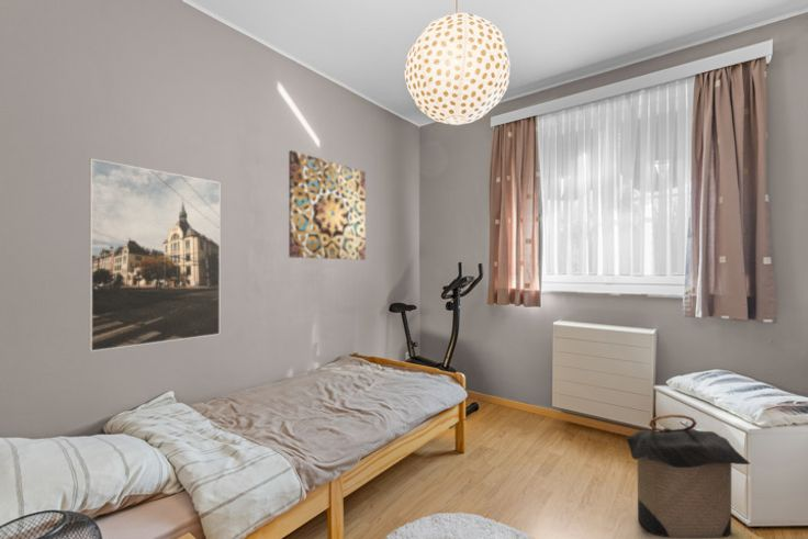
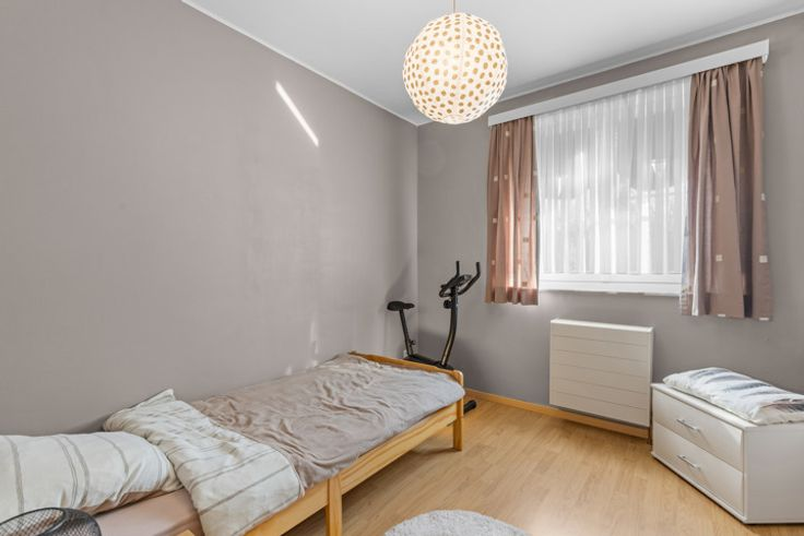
- wall art (330, 210)
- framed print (161, 257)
- laundry hamper (683, 465)
